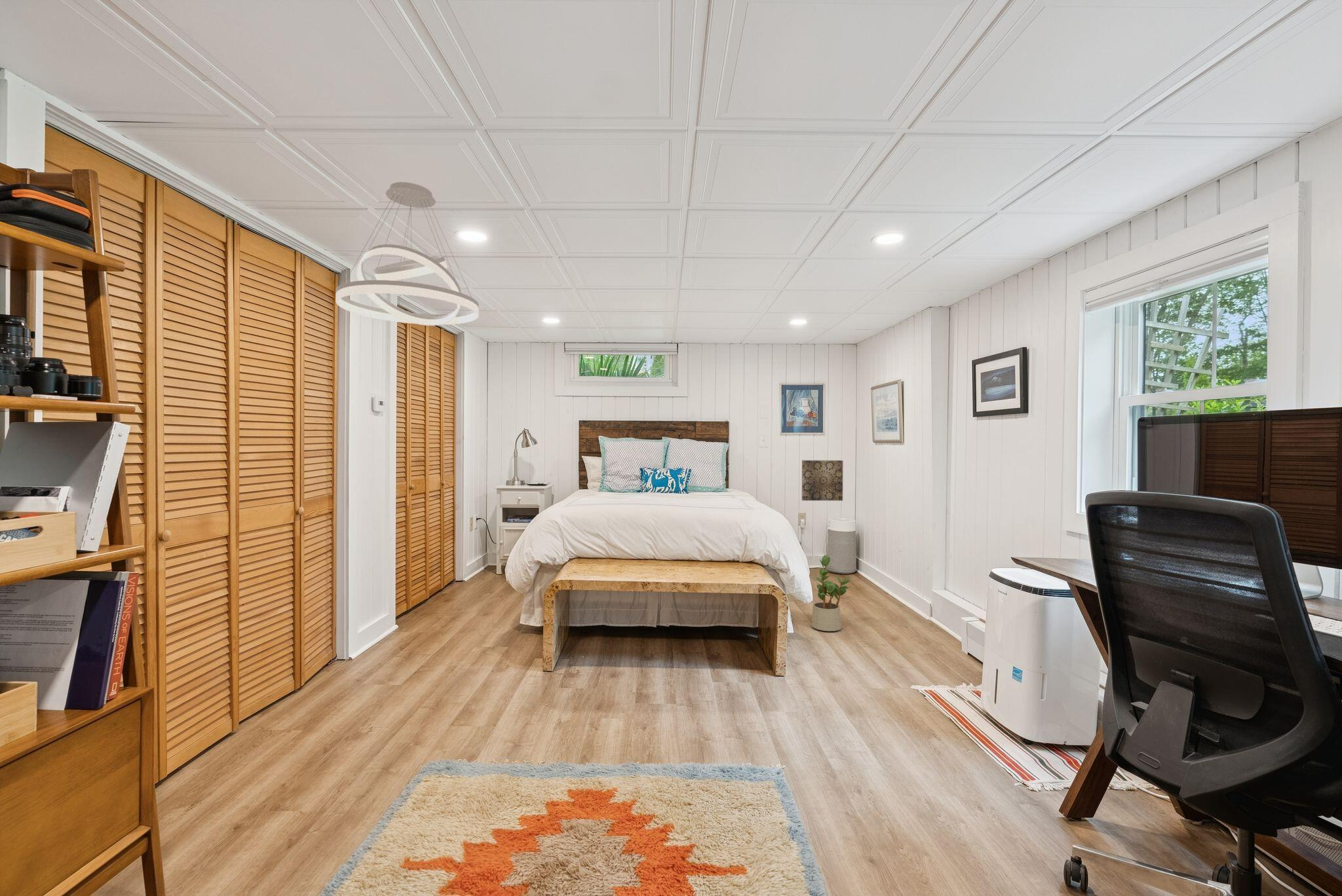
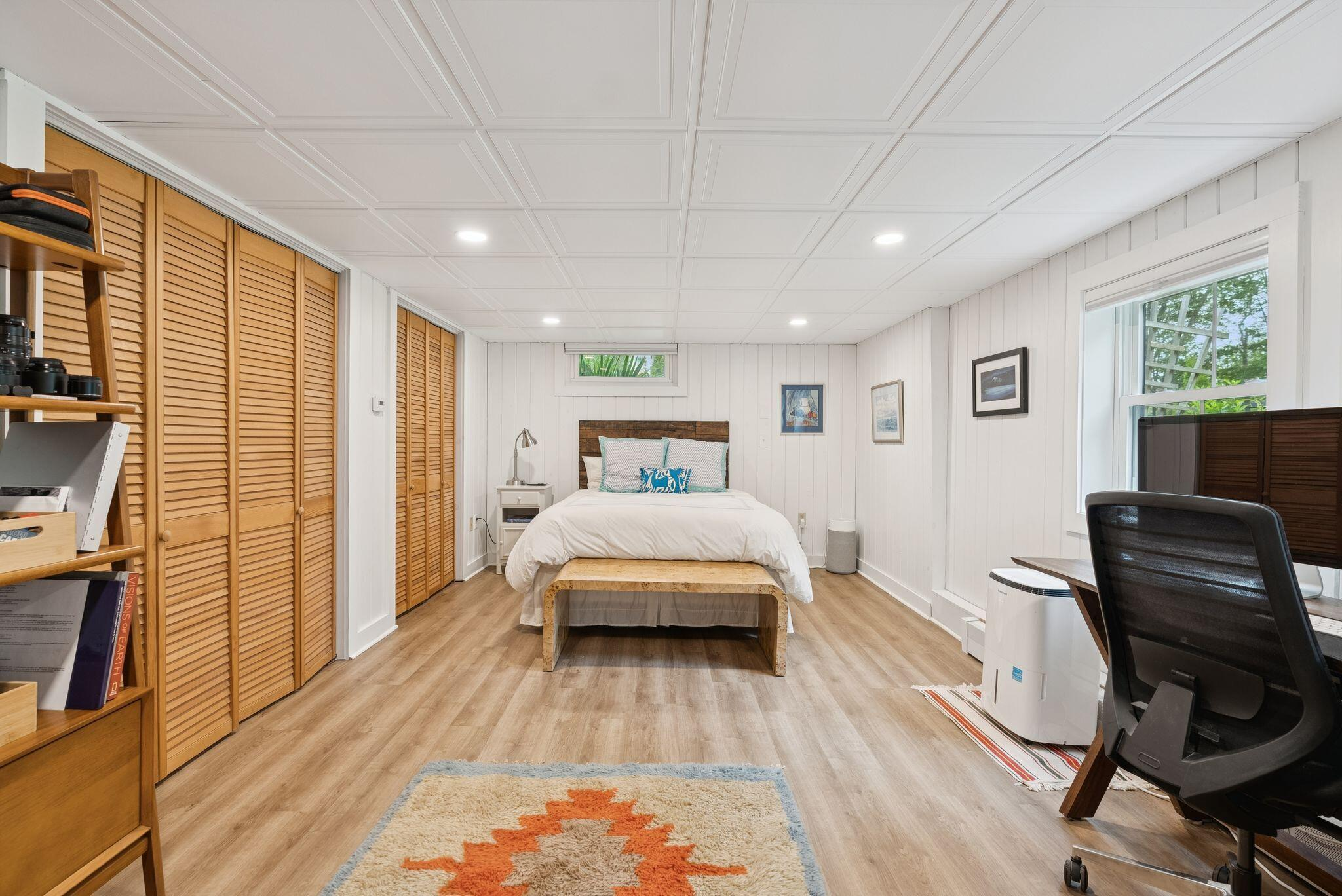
- pendant light (411, 254)
- wall art (822, 480)
- potted plant (830, 591)
